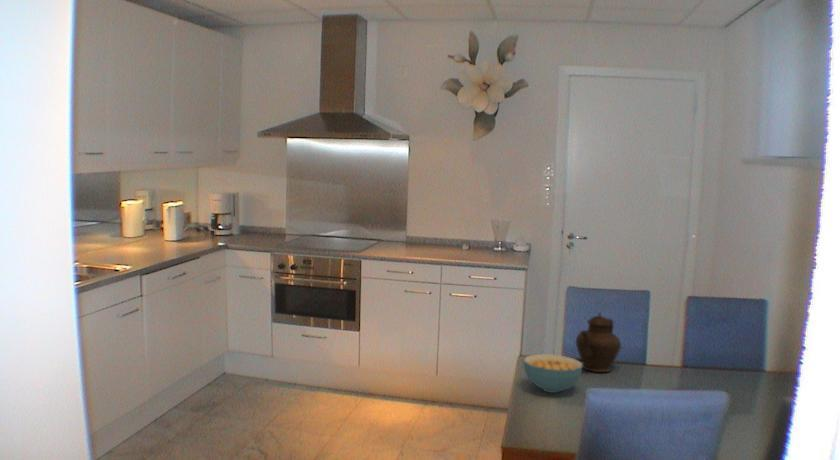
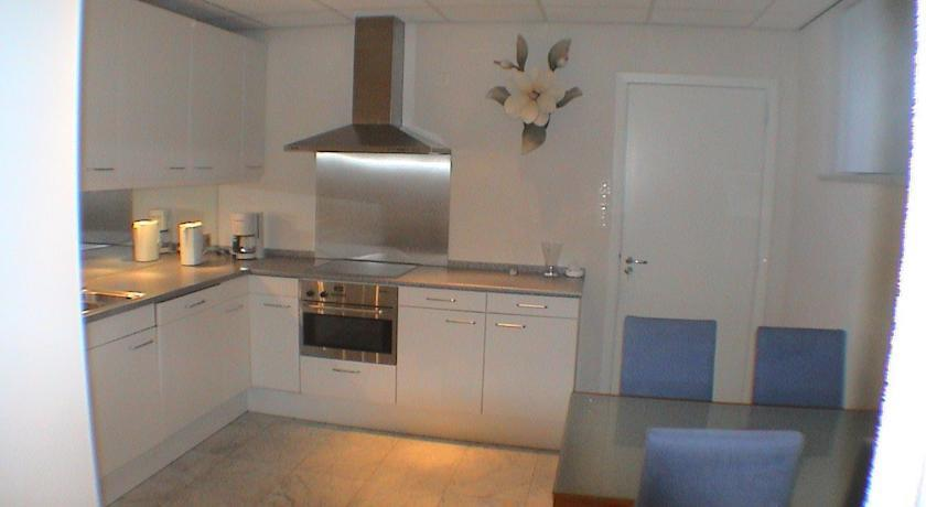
- teapot (596, 340)
- cereal bowl (552, 375)
